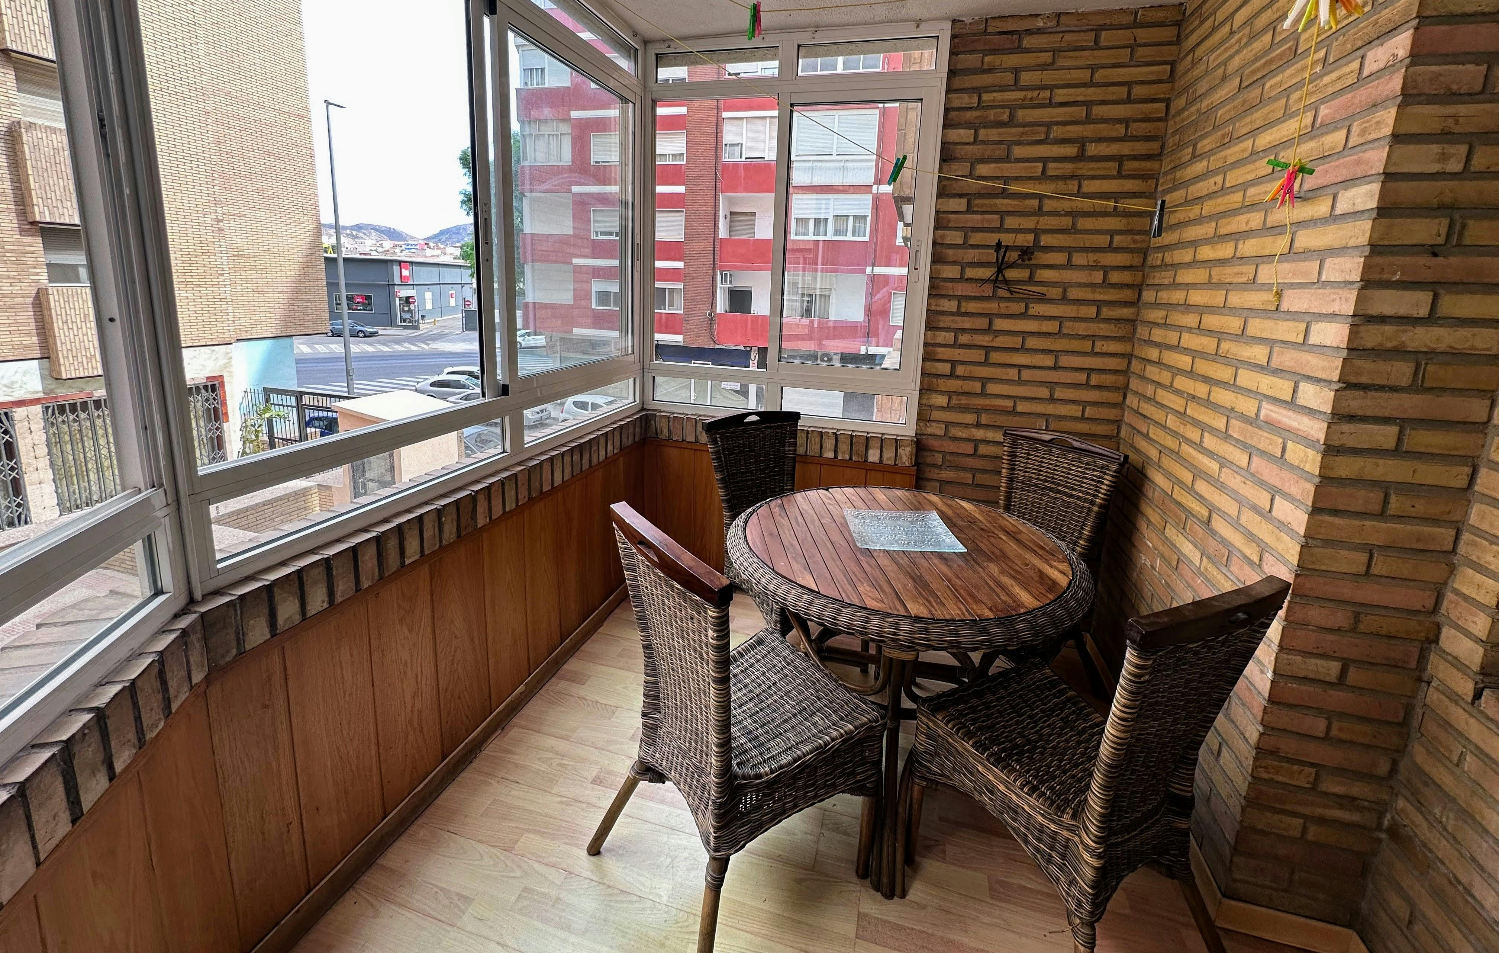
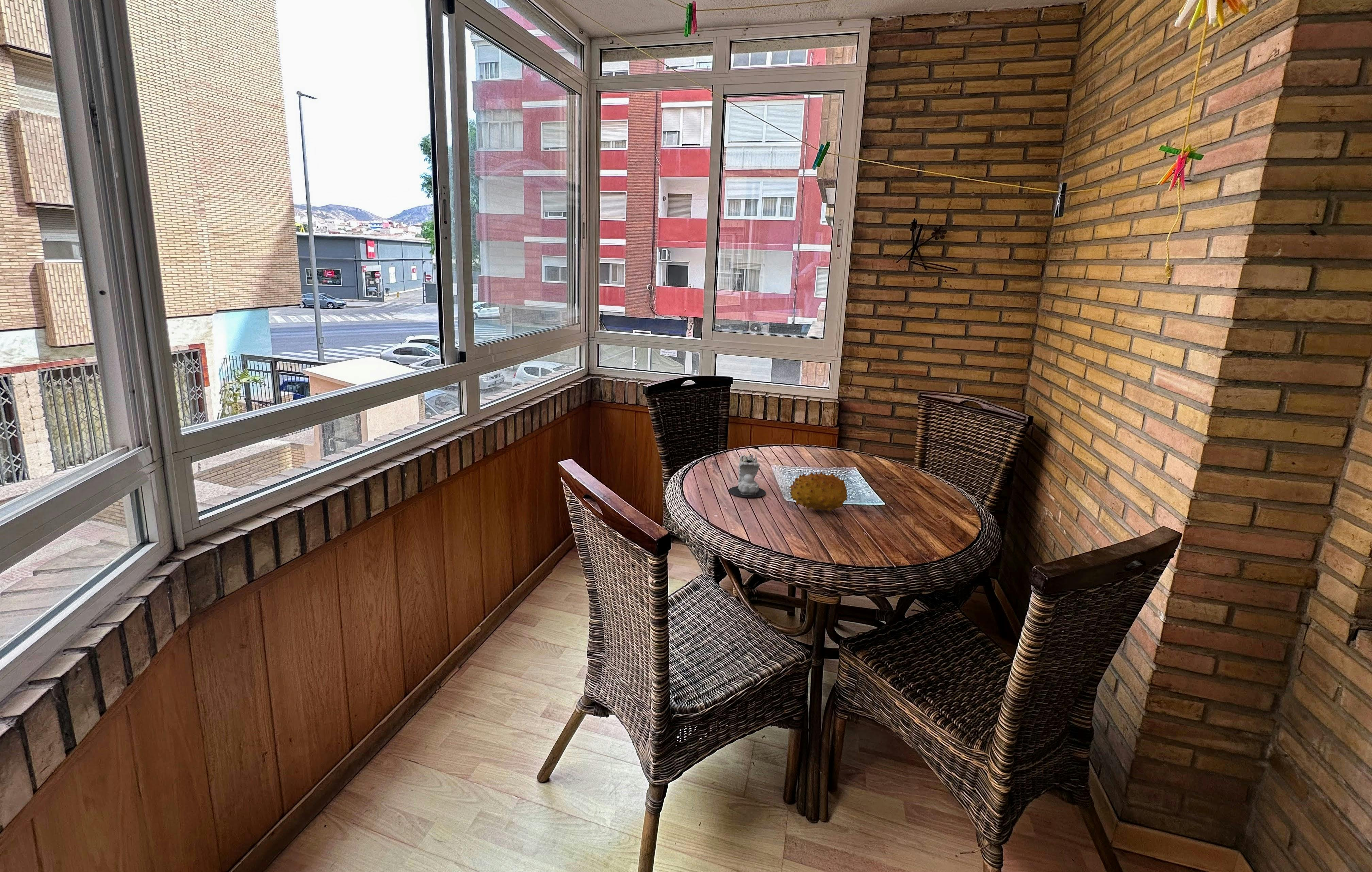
+ fruit (818, 491)
+ candle (748, 474)
